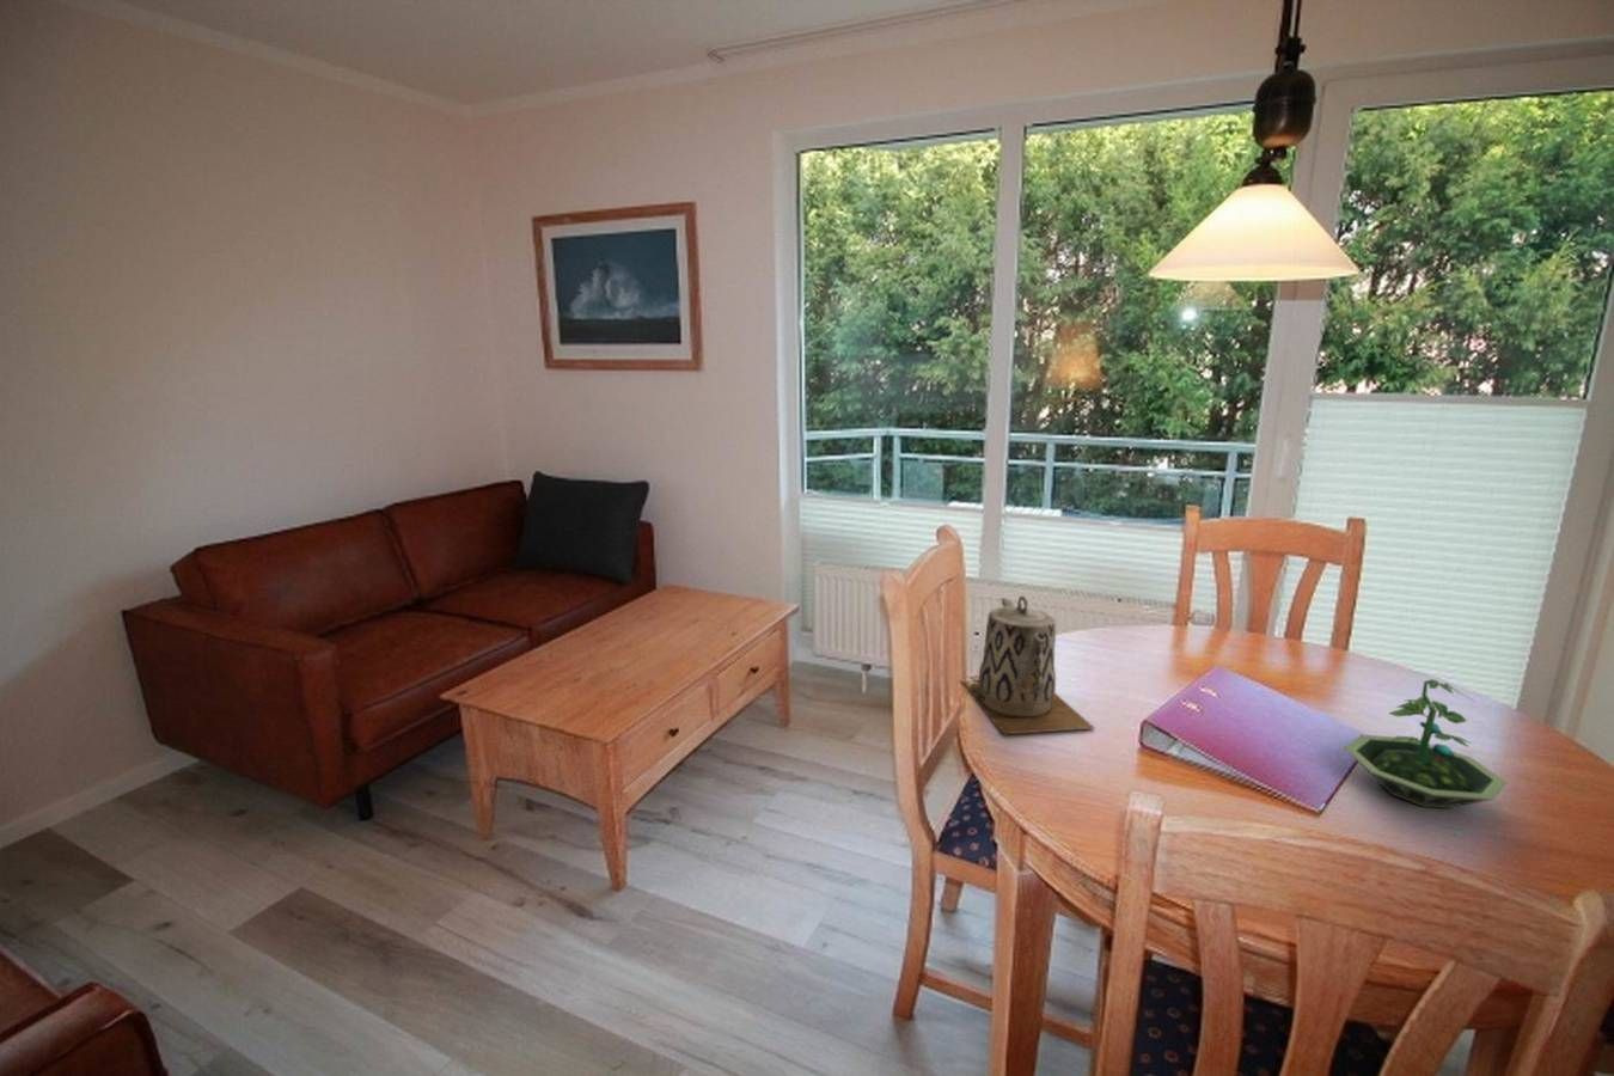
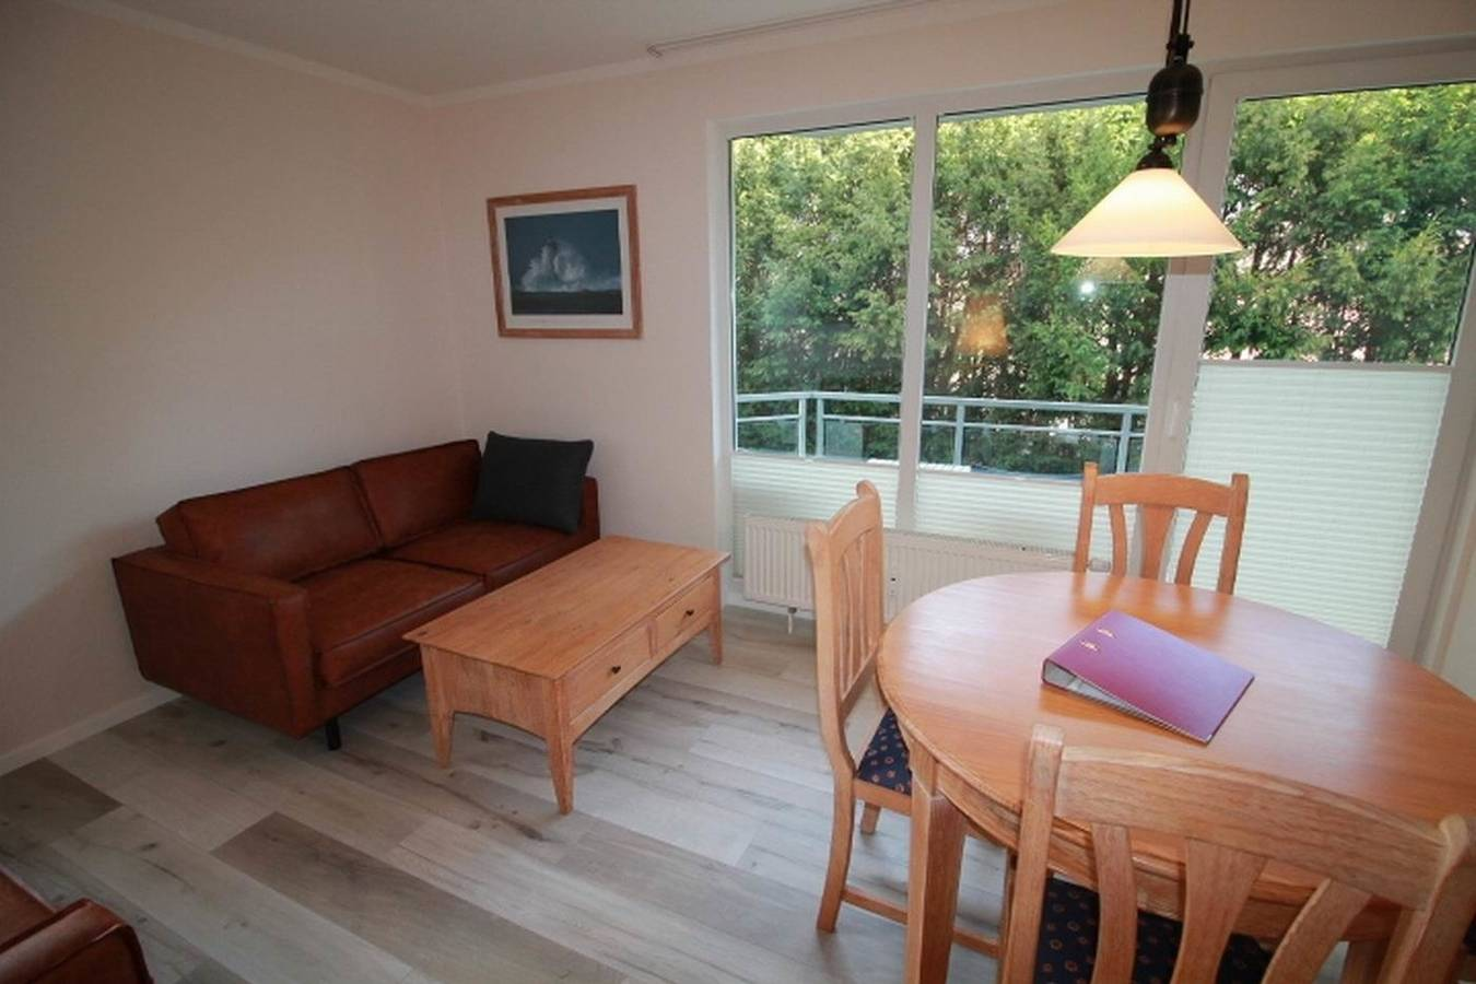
- teapot (1023, 650)
- terrarium (1435, 701)
